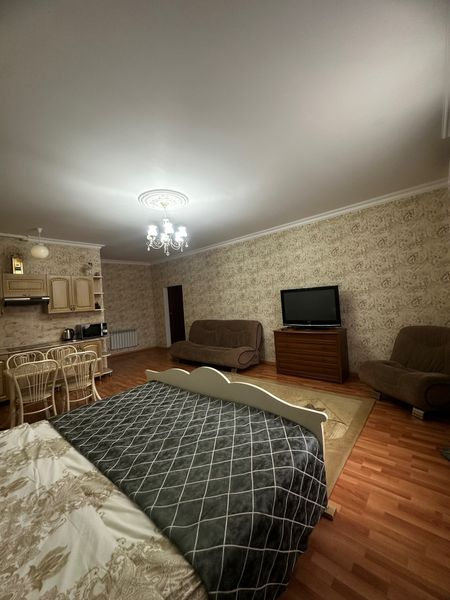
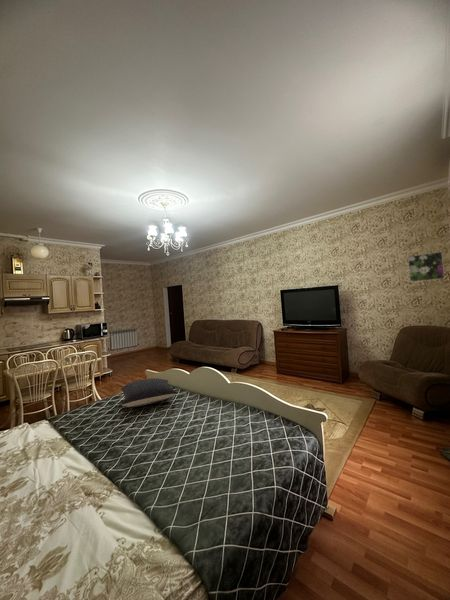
+ pillow (148, 390)
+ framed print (425, 267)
